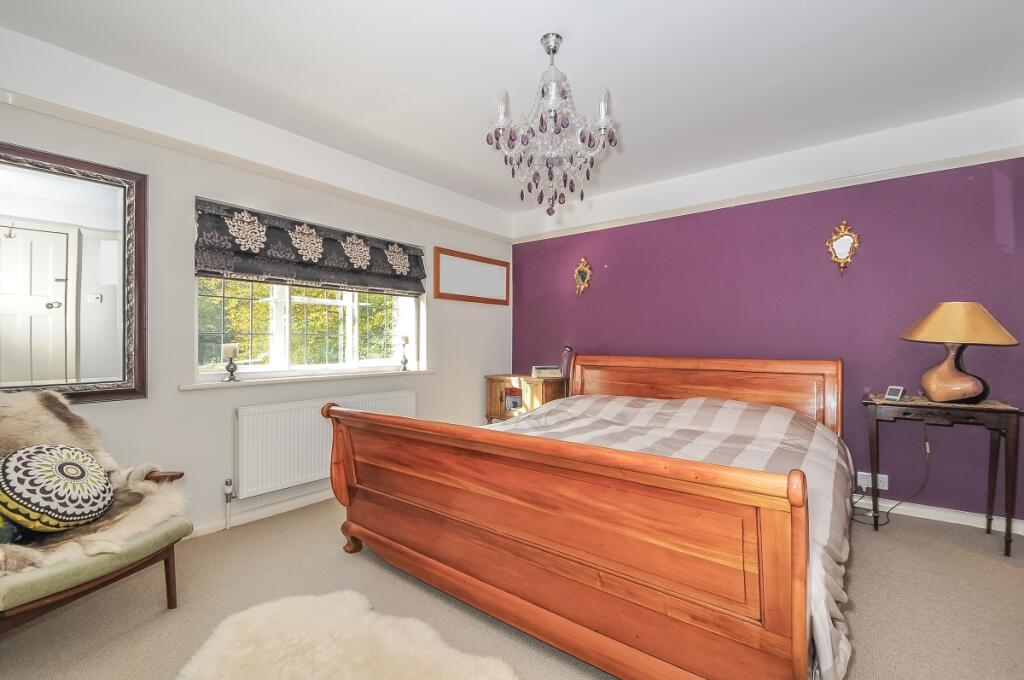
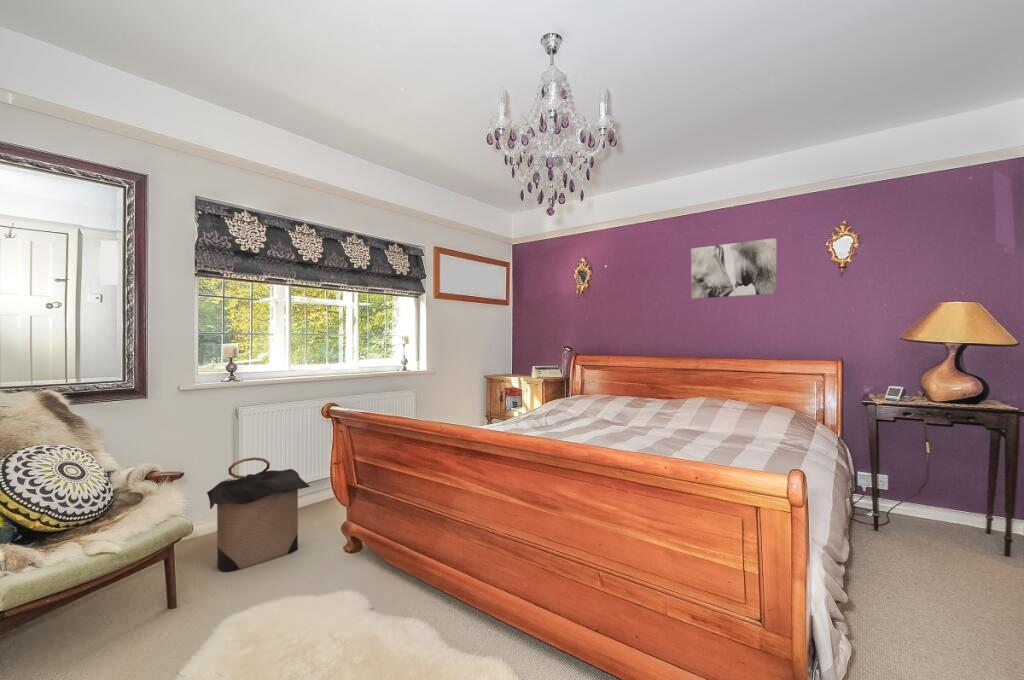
+ wall art (732, 270)
+ laundry hamper (260, 504)
